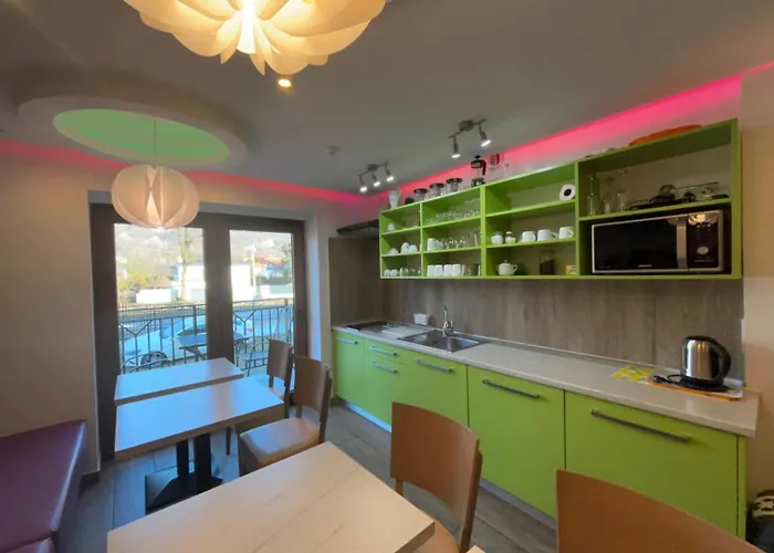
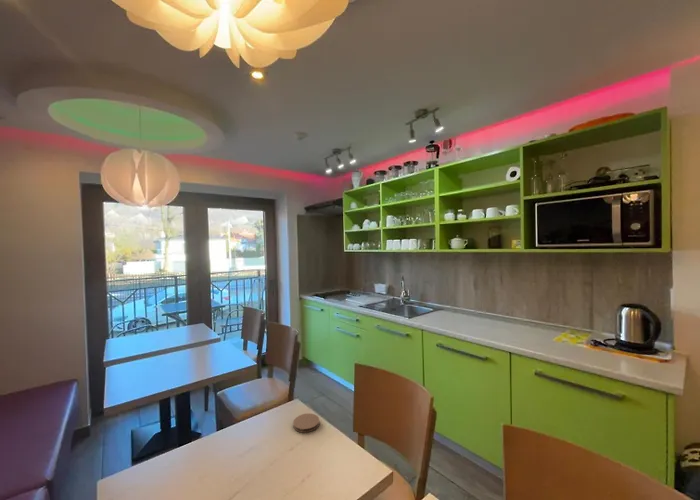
+ coaster (306, 422)
